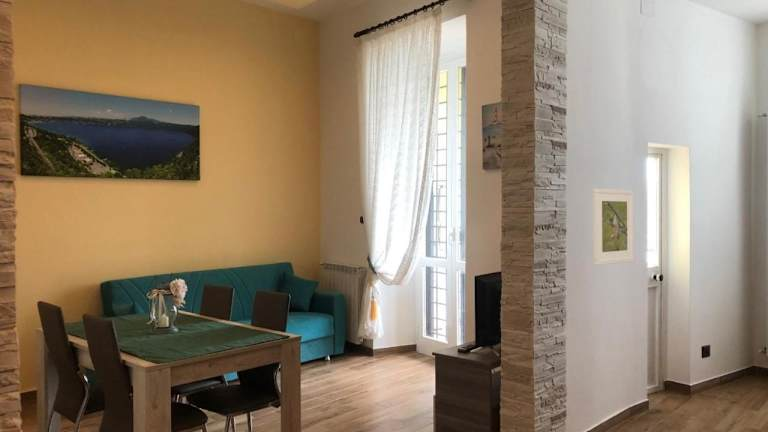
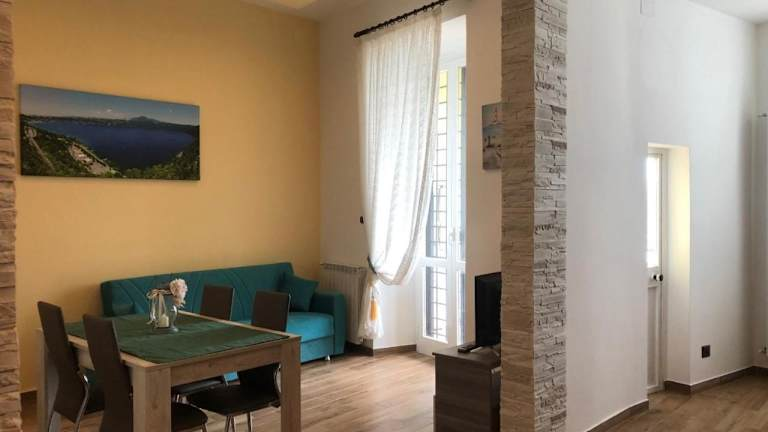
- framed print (614, 226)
